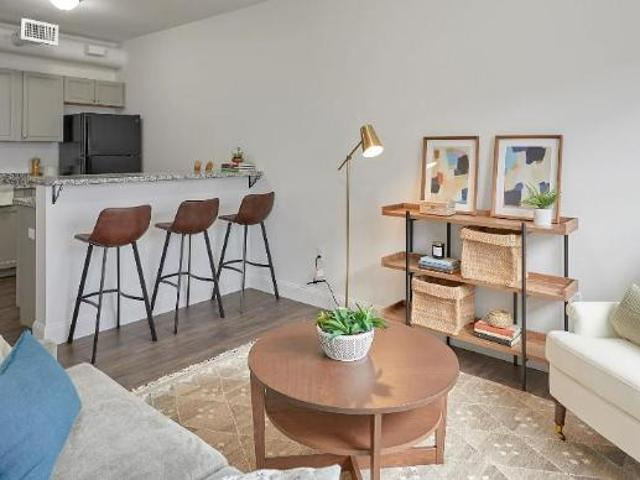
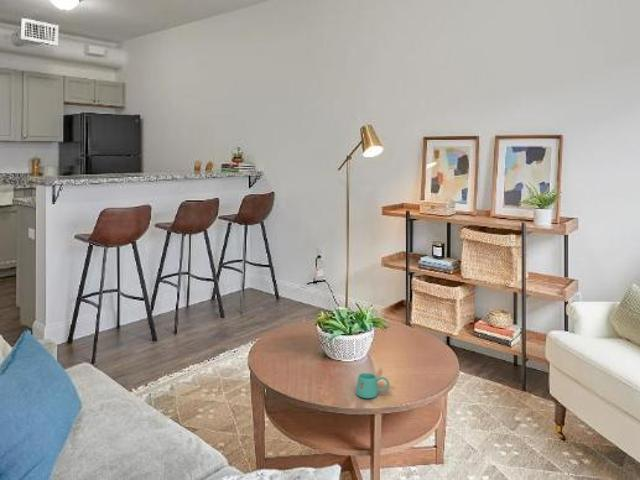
+ mug (372, 385)
